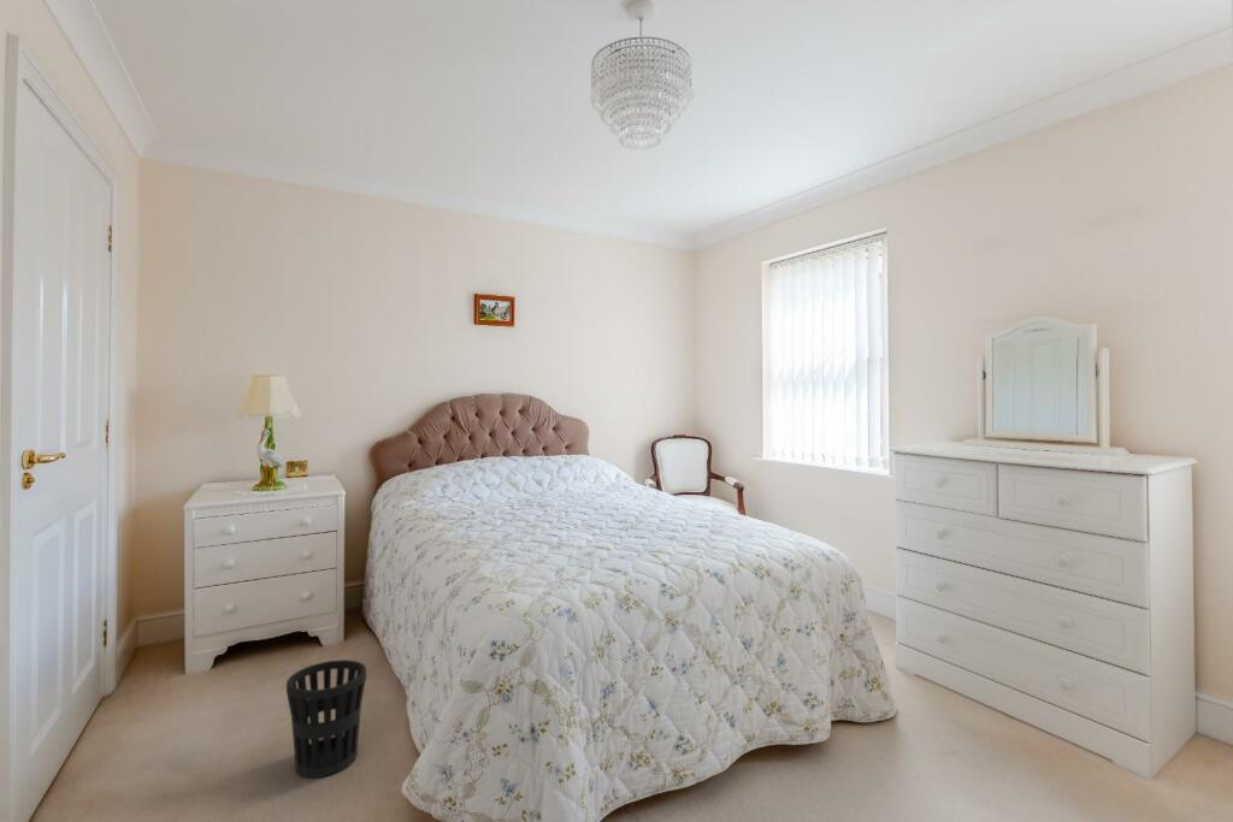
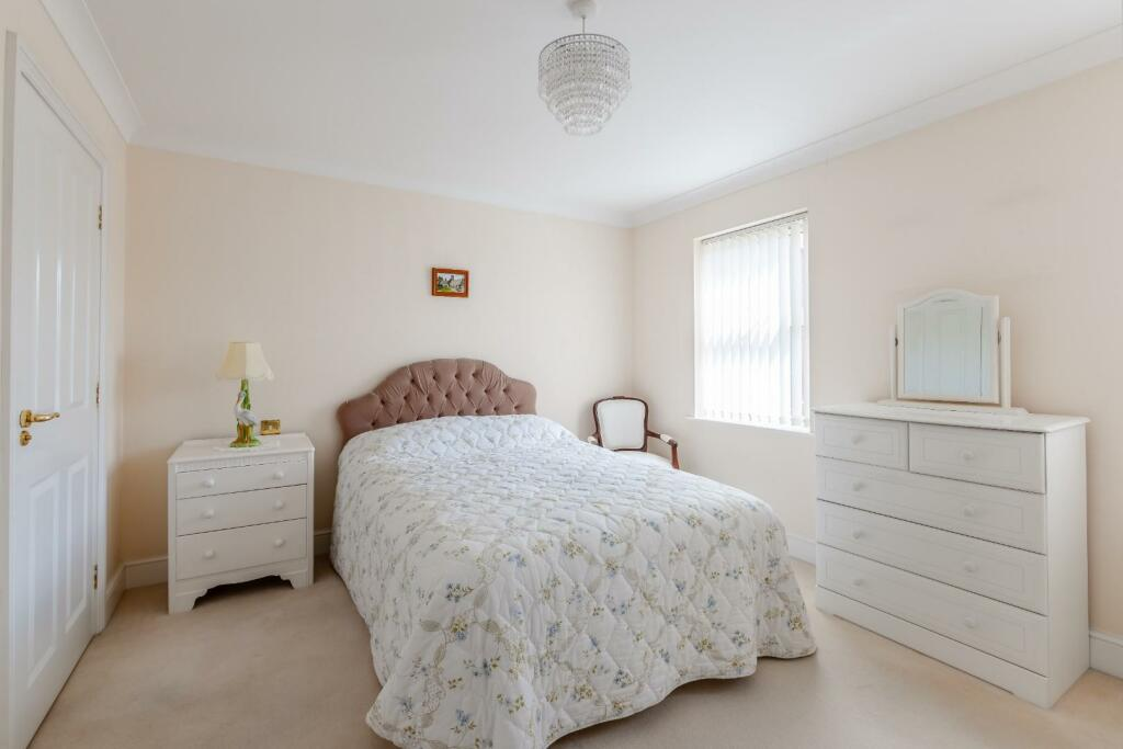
- wastebasket (326, 717)
